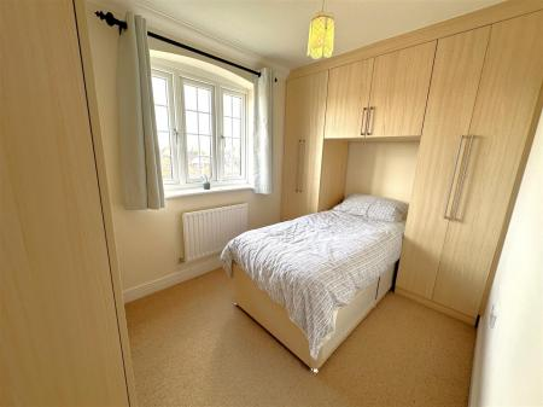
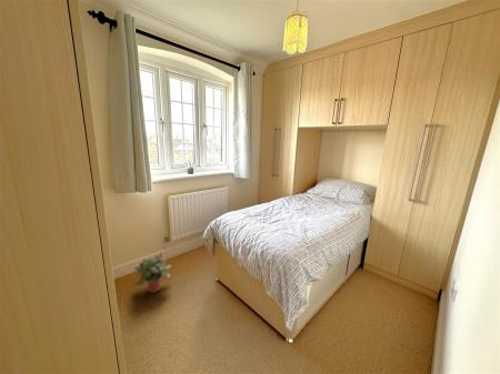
+ potted plant (153, 272)
